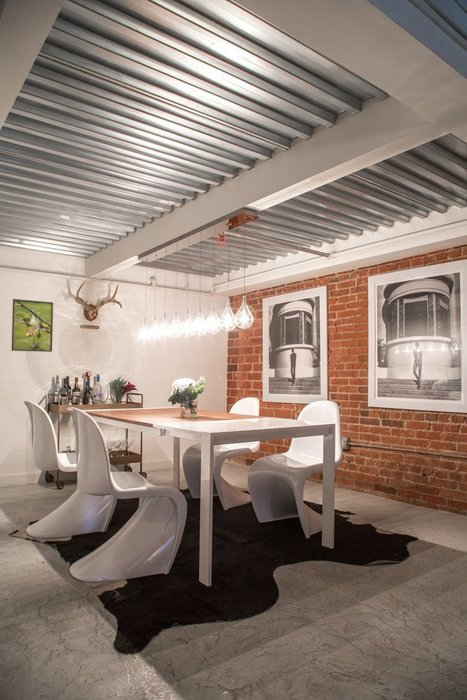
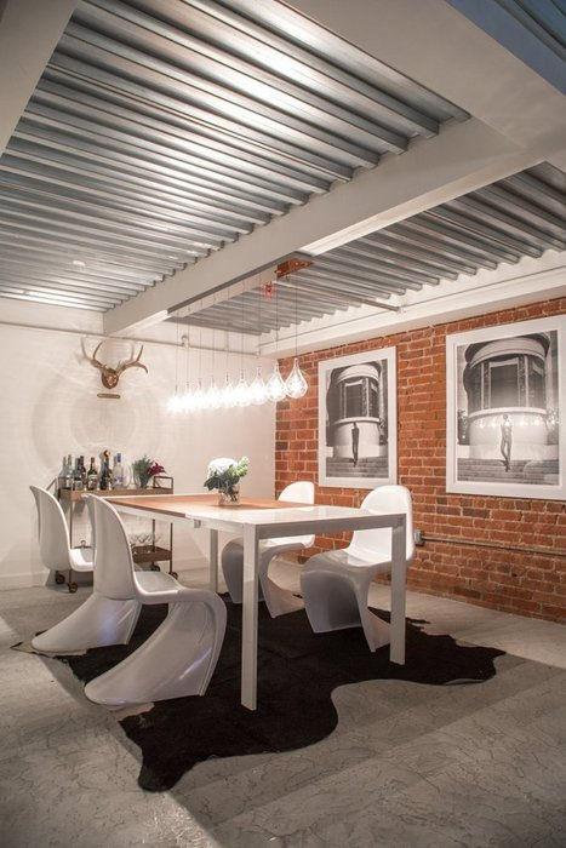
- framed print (32, 325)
